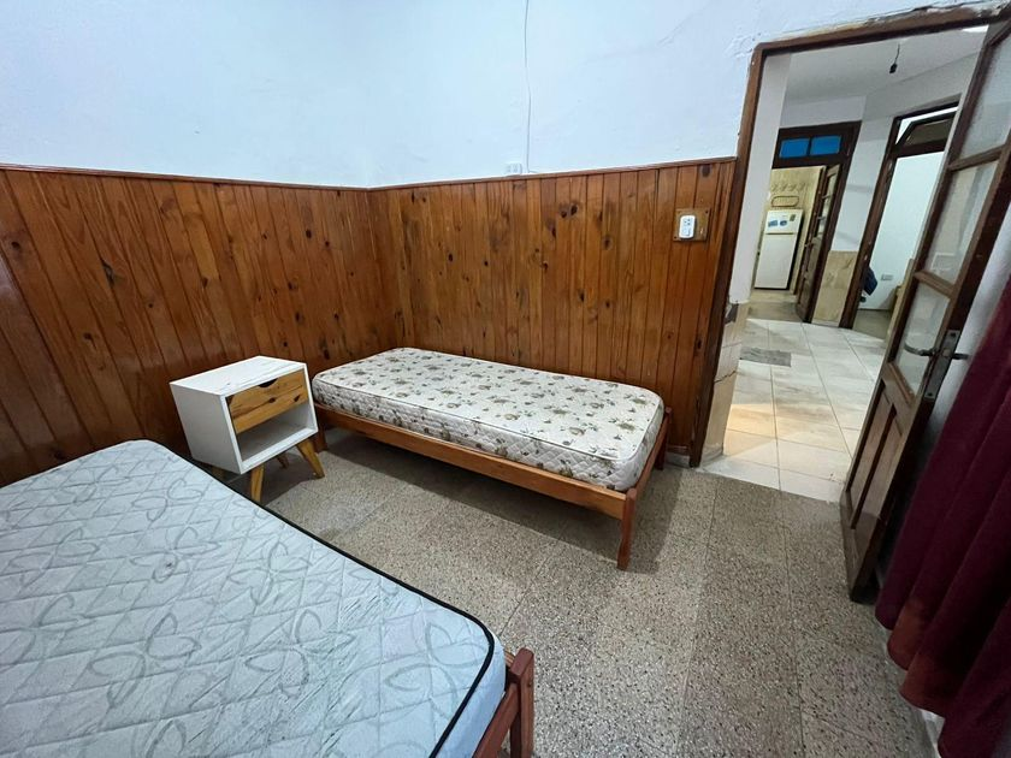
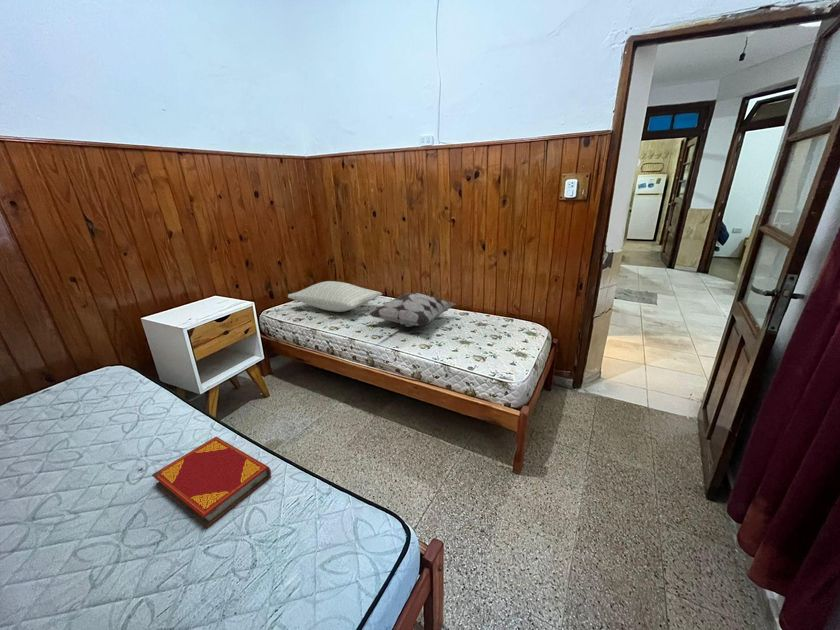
+ pillow (334, 296)
+ hardback book (212, 475)
+ decorative pillow (412, 308)
